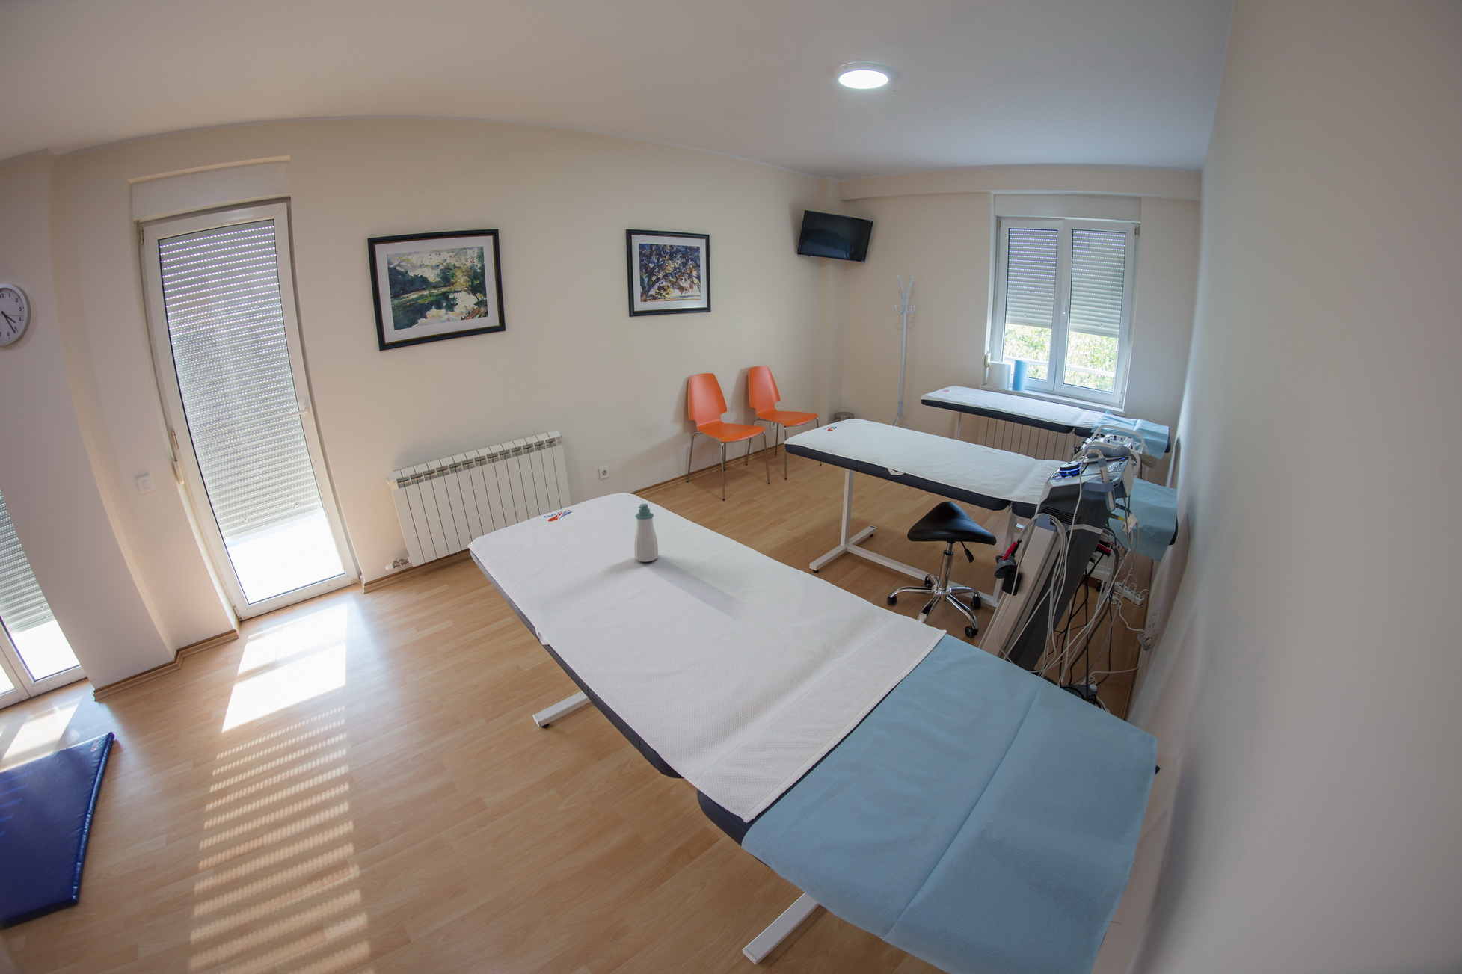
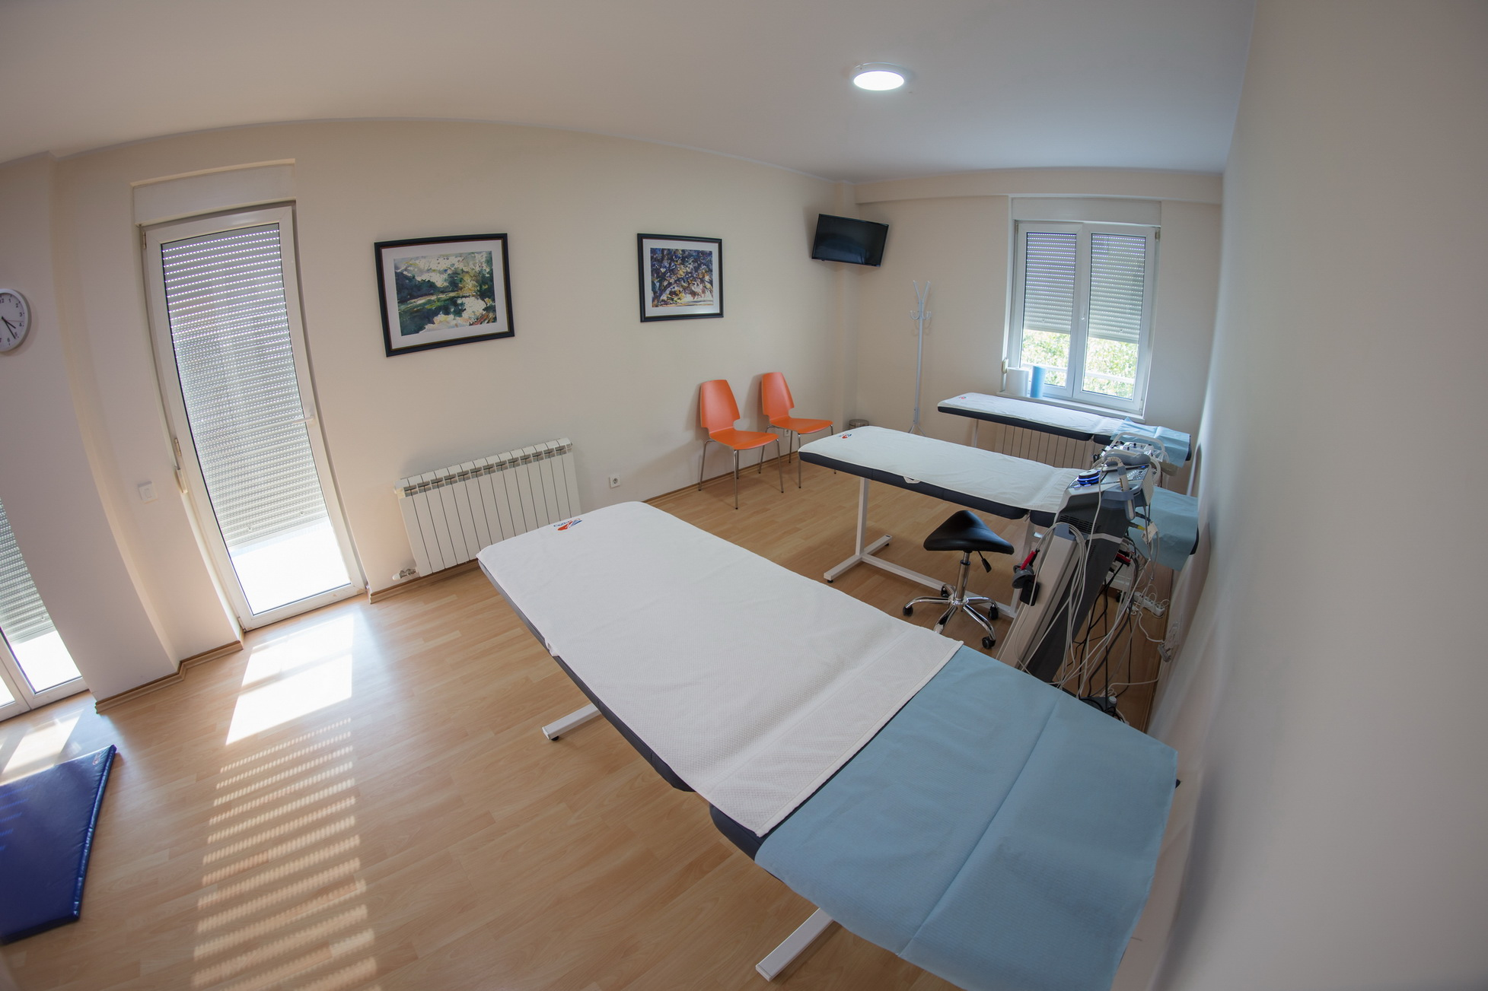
- soap bottle (645, 532)
